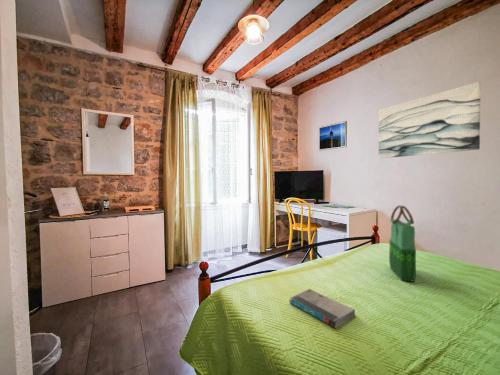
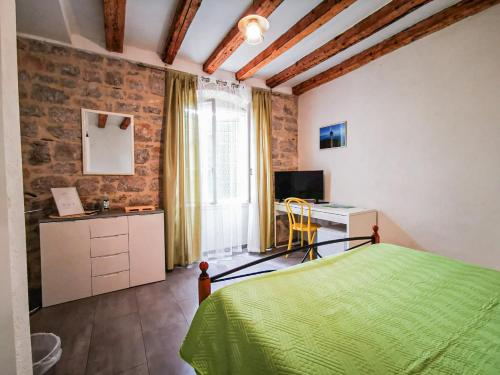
- tote bag (401, 239)
- wall art (421, 126)
- book (320, 306)
